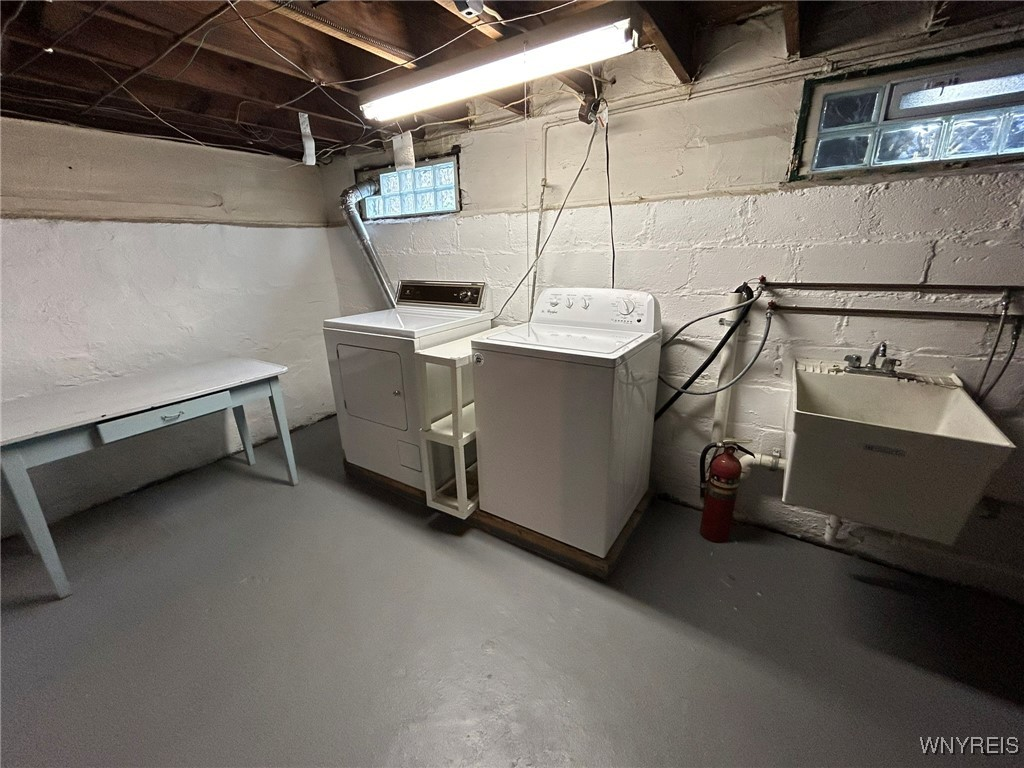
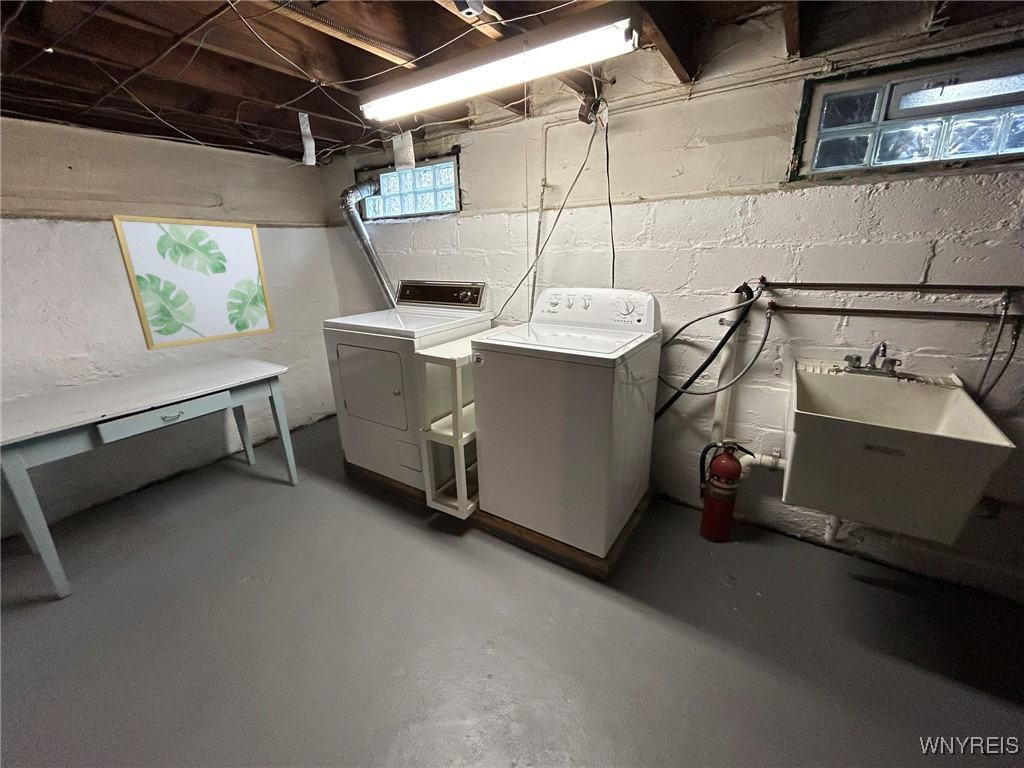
+ wall art (205, 282)
